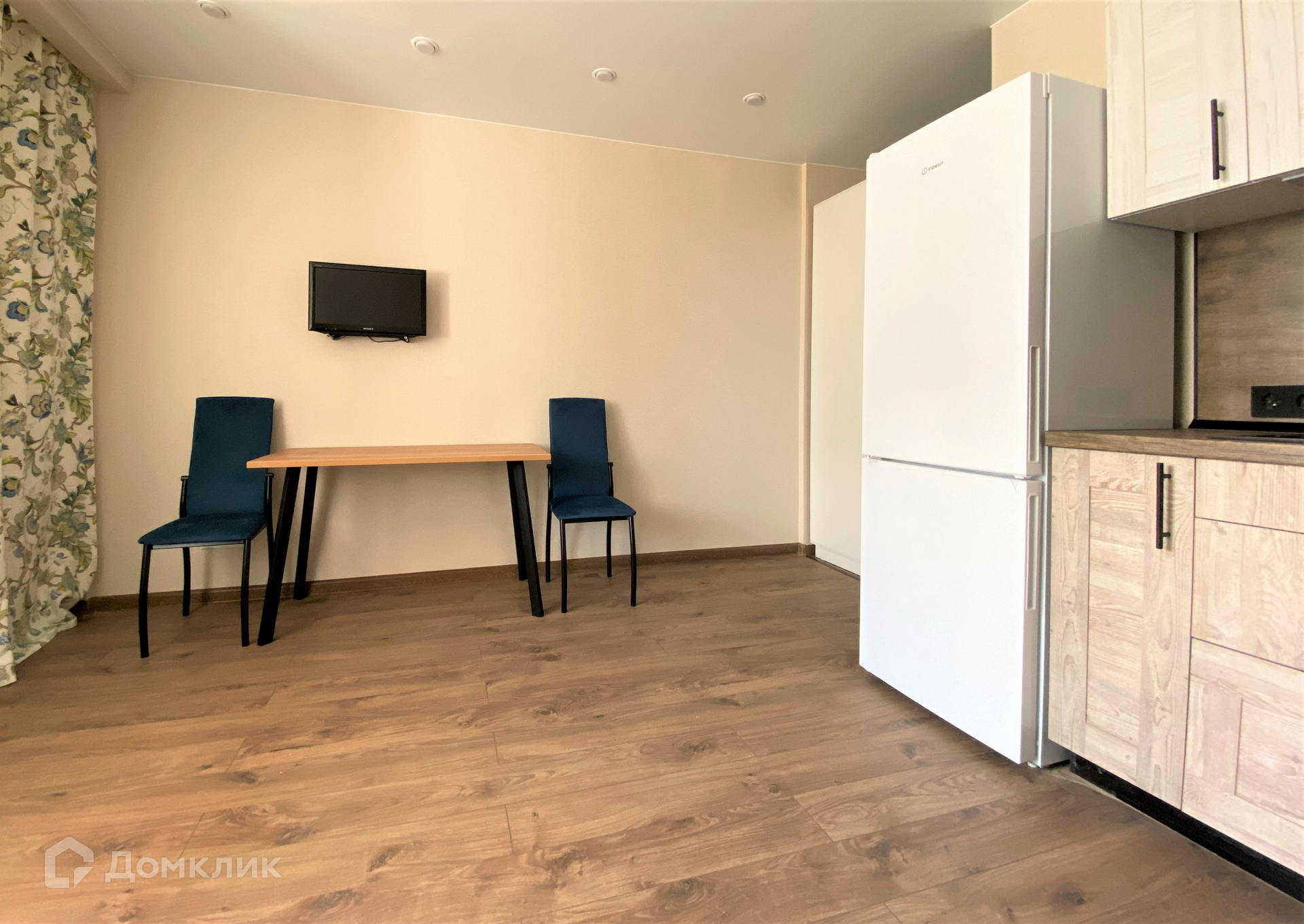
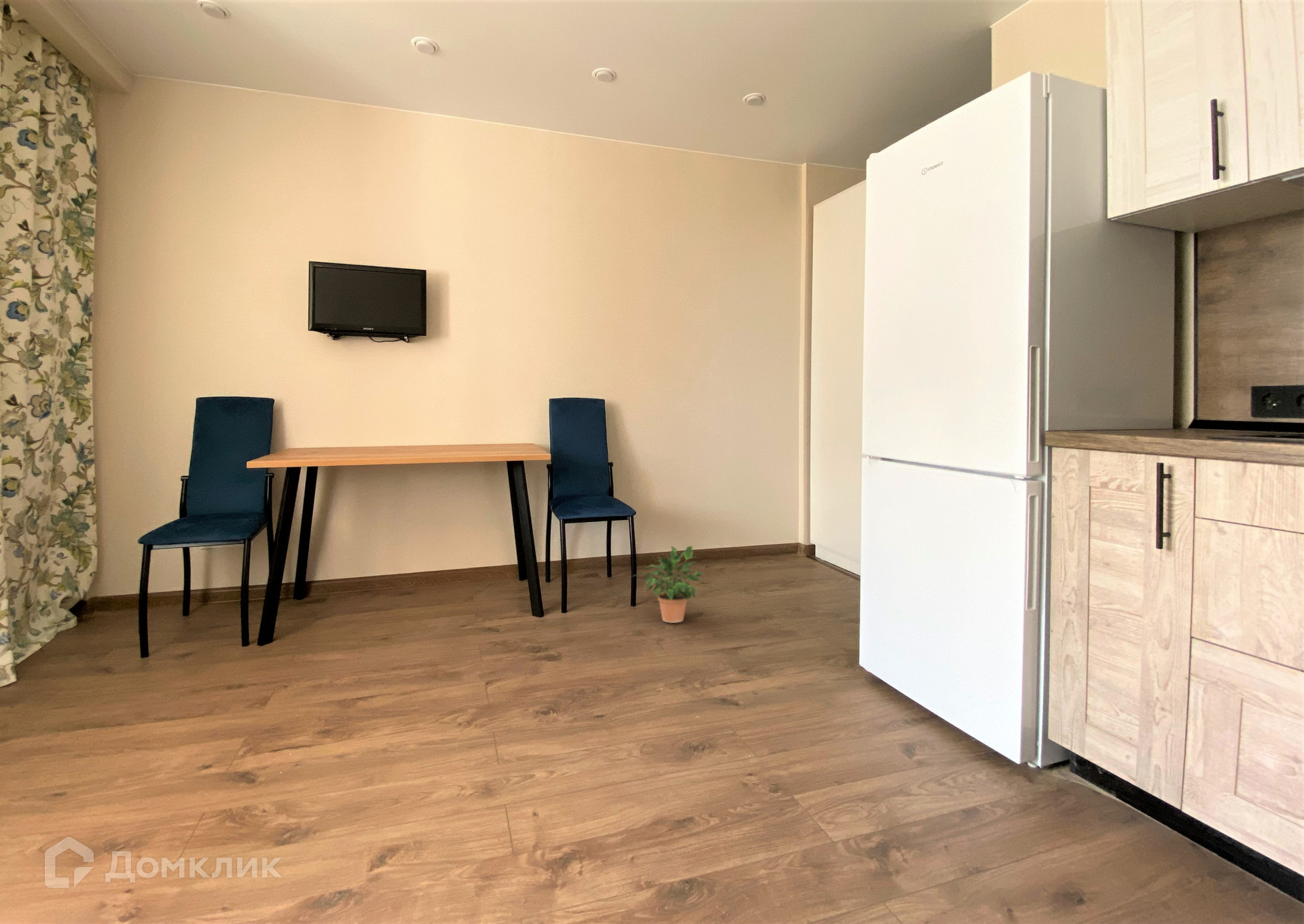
+ potted plant (667, 583)
